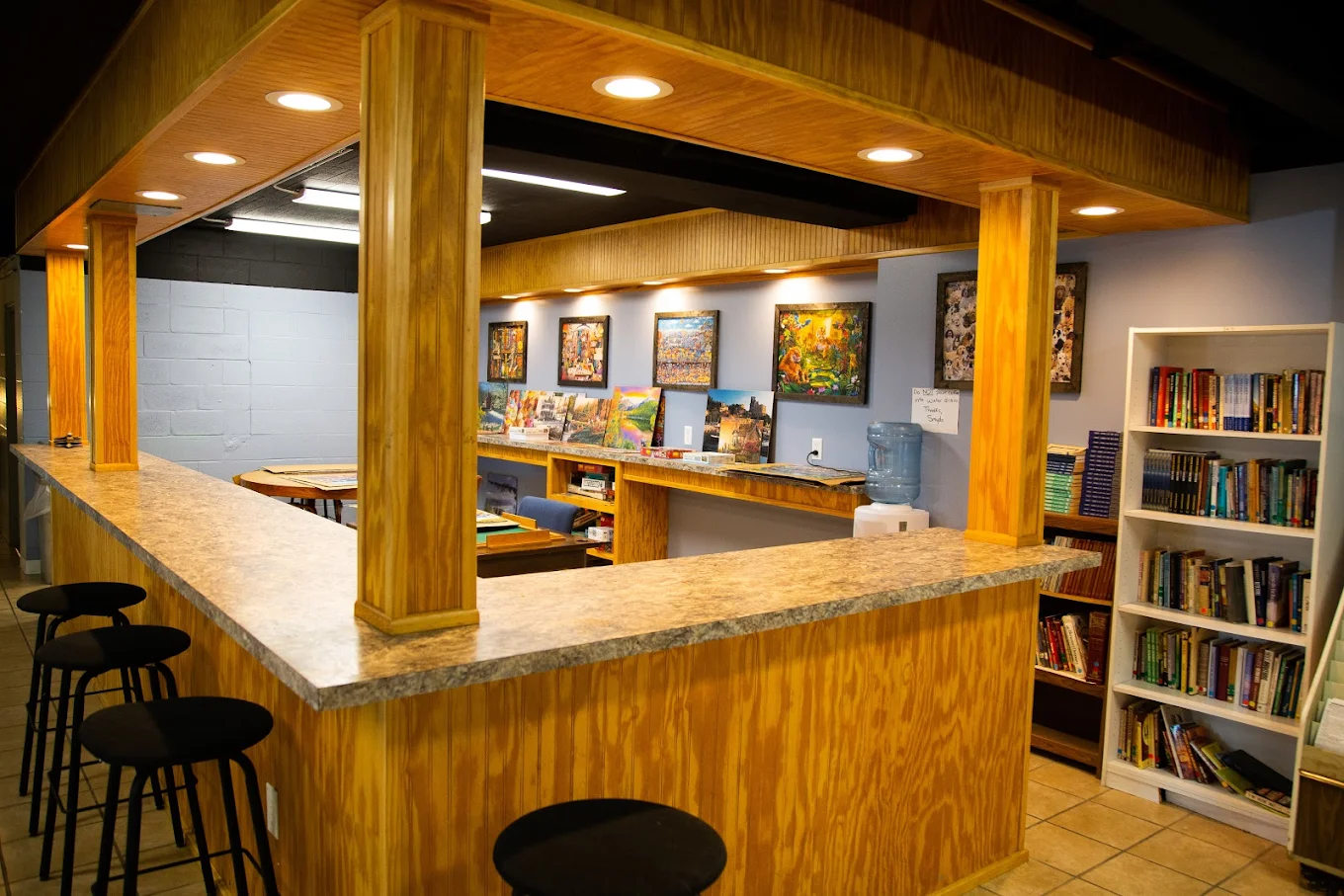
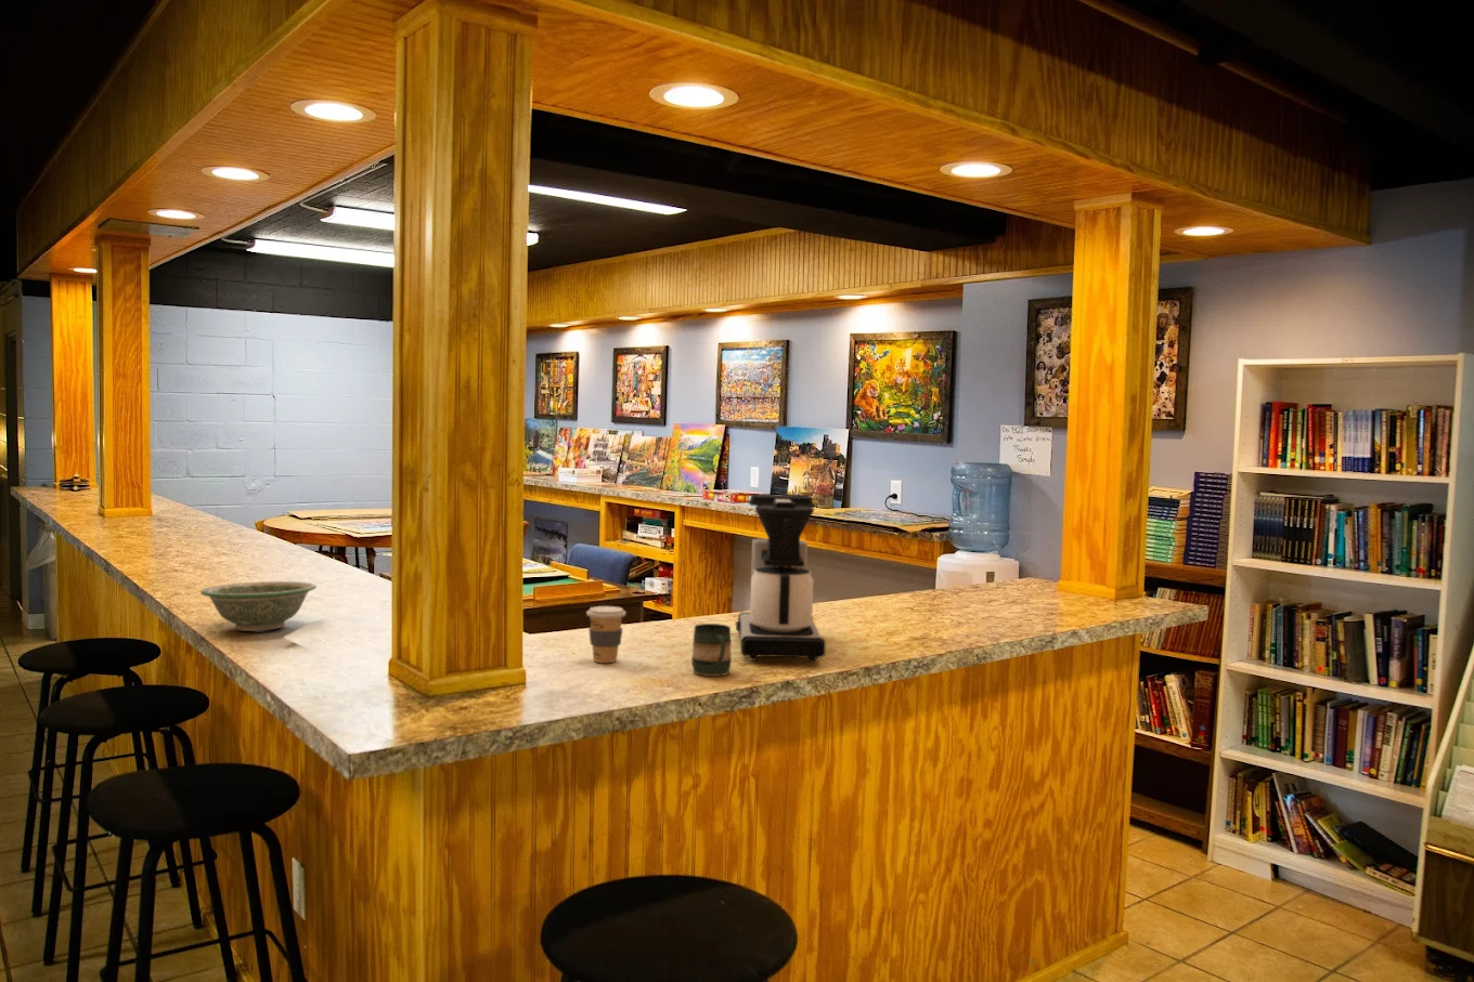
+ mug (714, 651)
+ bowl (259, 606)
+ coffee cup (605, 635)
+ coffee maker (781, 573)
